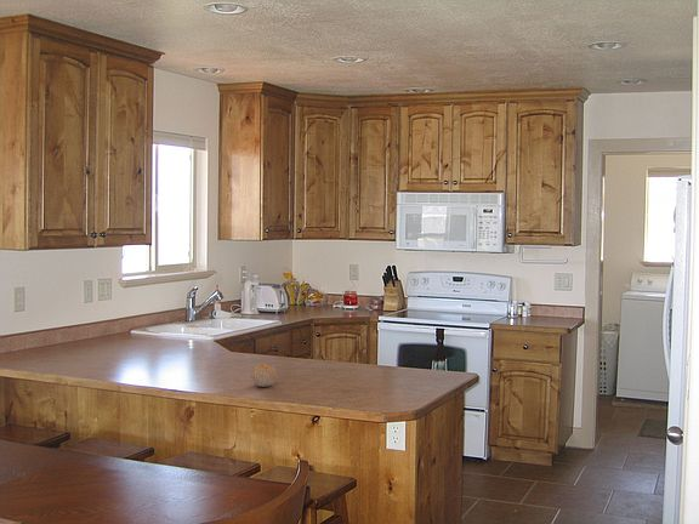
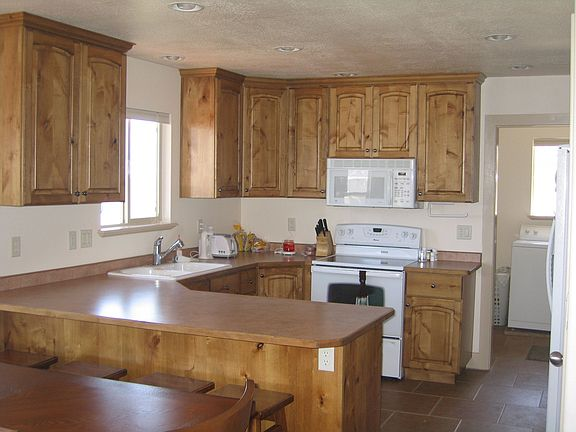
- fruit (263, 375)
